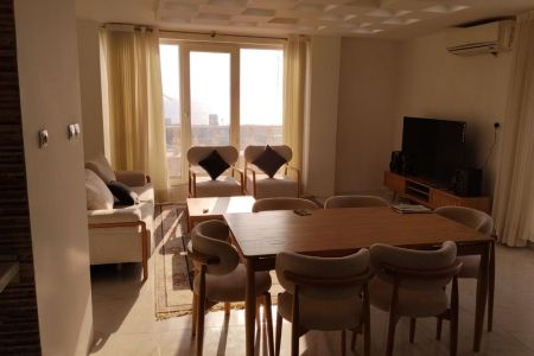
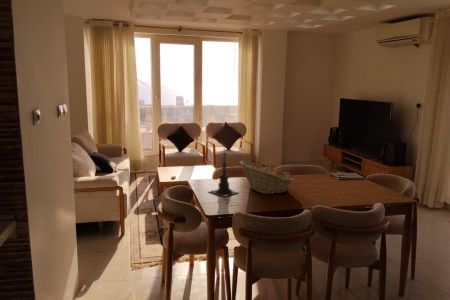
+ fruit basket (265, 175)
+ candle holder (223, 170)
